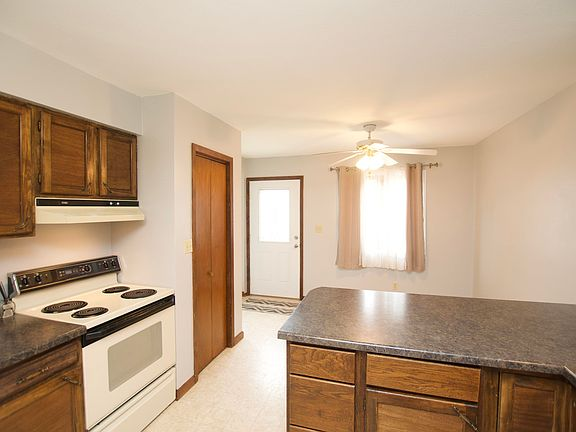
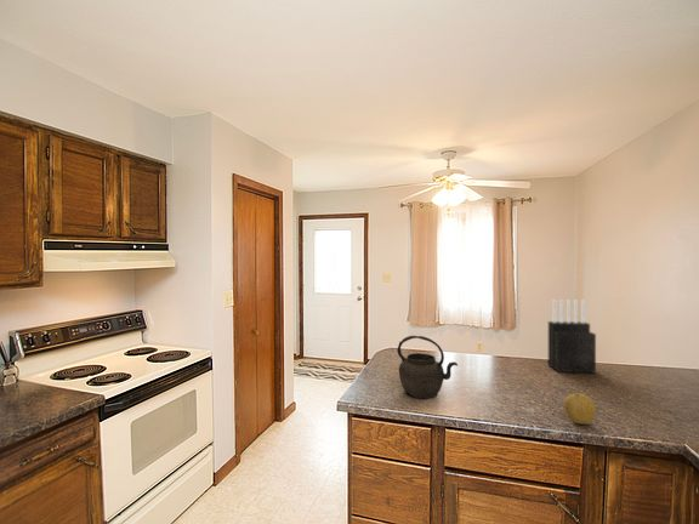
+ knife block (572, 335)
+ fruit (579, 408)
+ kettle (426, 364)
